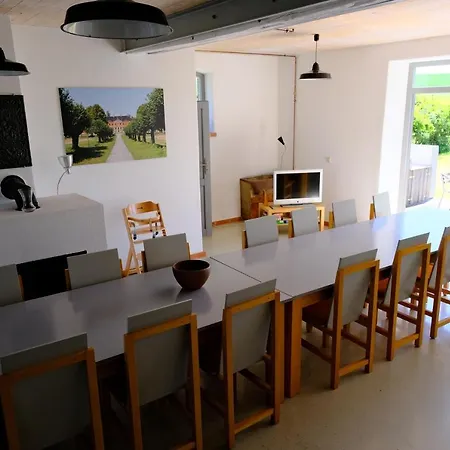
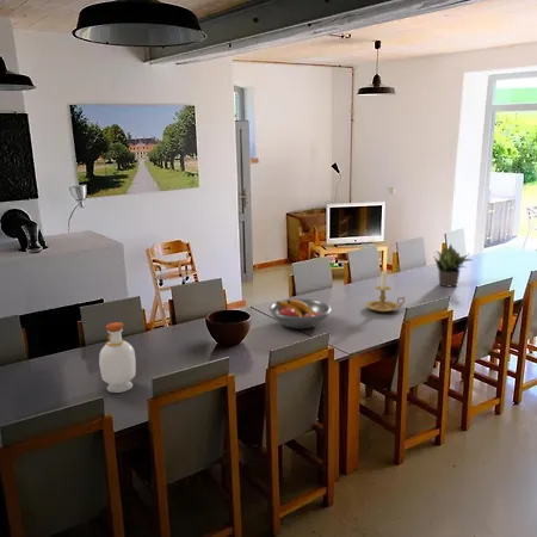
+ potted plant (453, 264)
+ fruit bowl (300, 313)
+ candle holder (383, 289)
+ bottle (117, 356)
